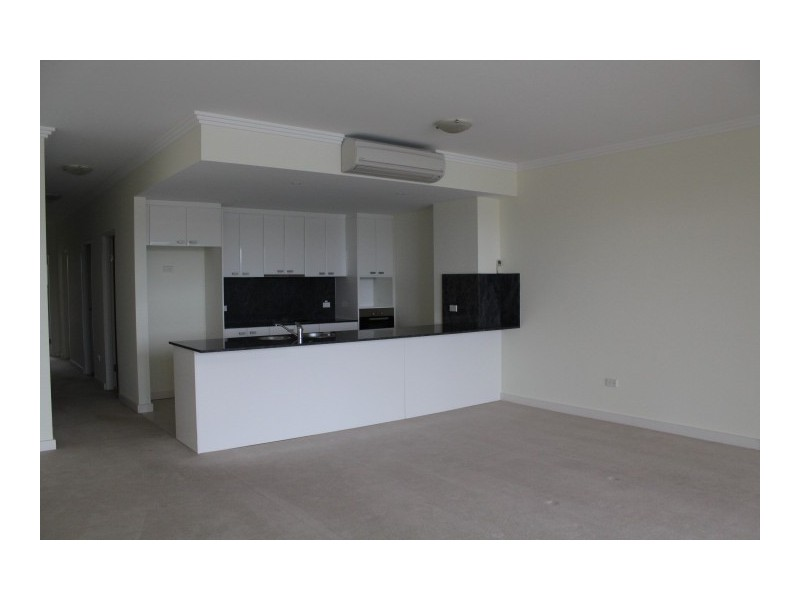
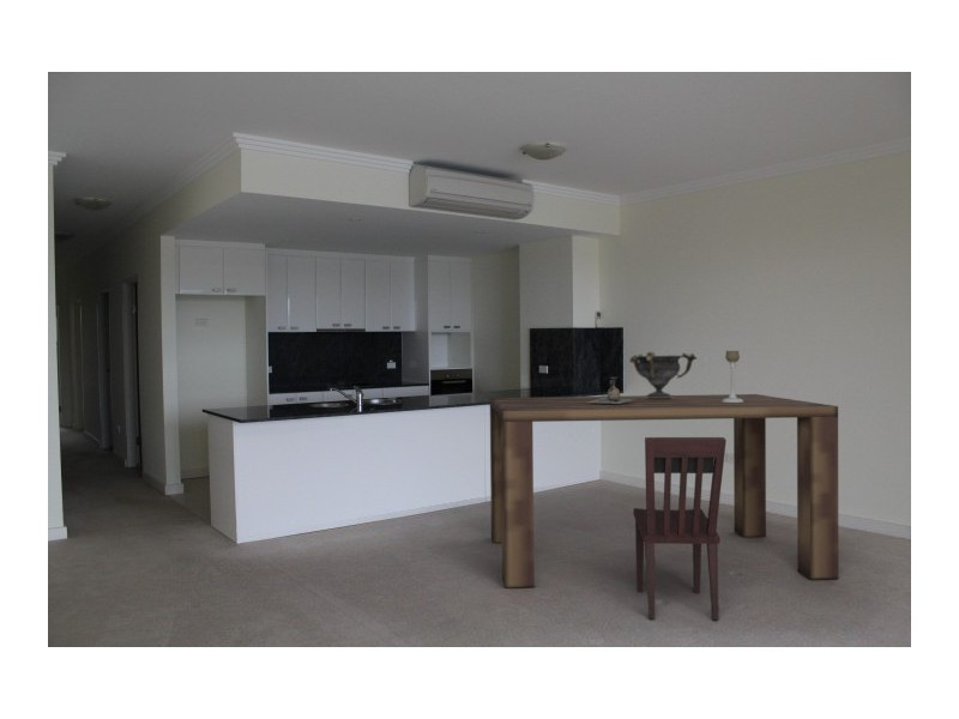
+ dining table (635, 419)
+ decorative bowl (653, 374)
+ dining chair (676, 519)
+ candle holder (732, 375)
+ decorative vase (611, 389)
